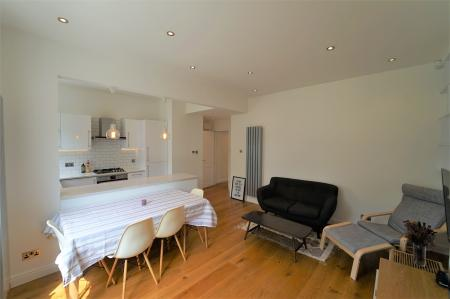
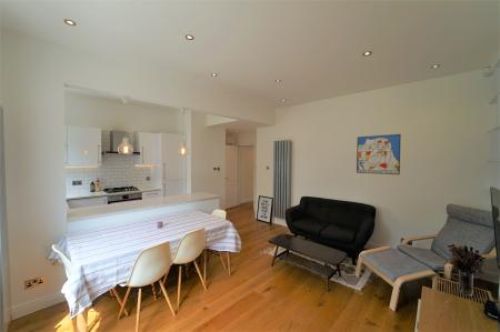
+ wall art (377, 154)
